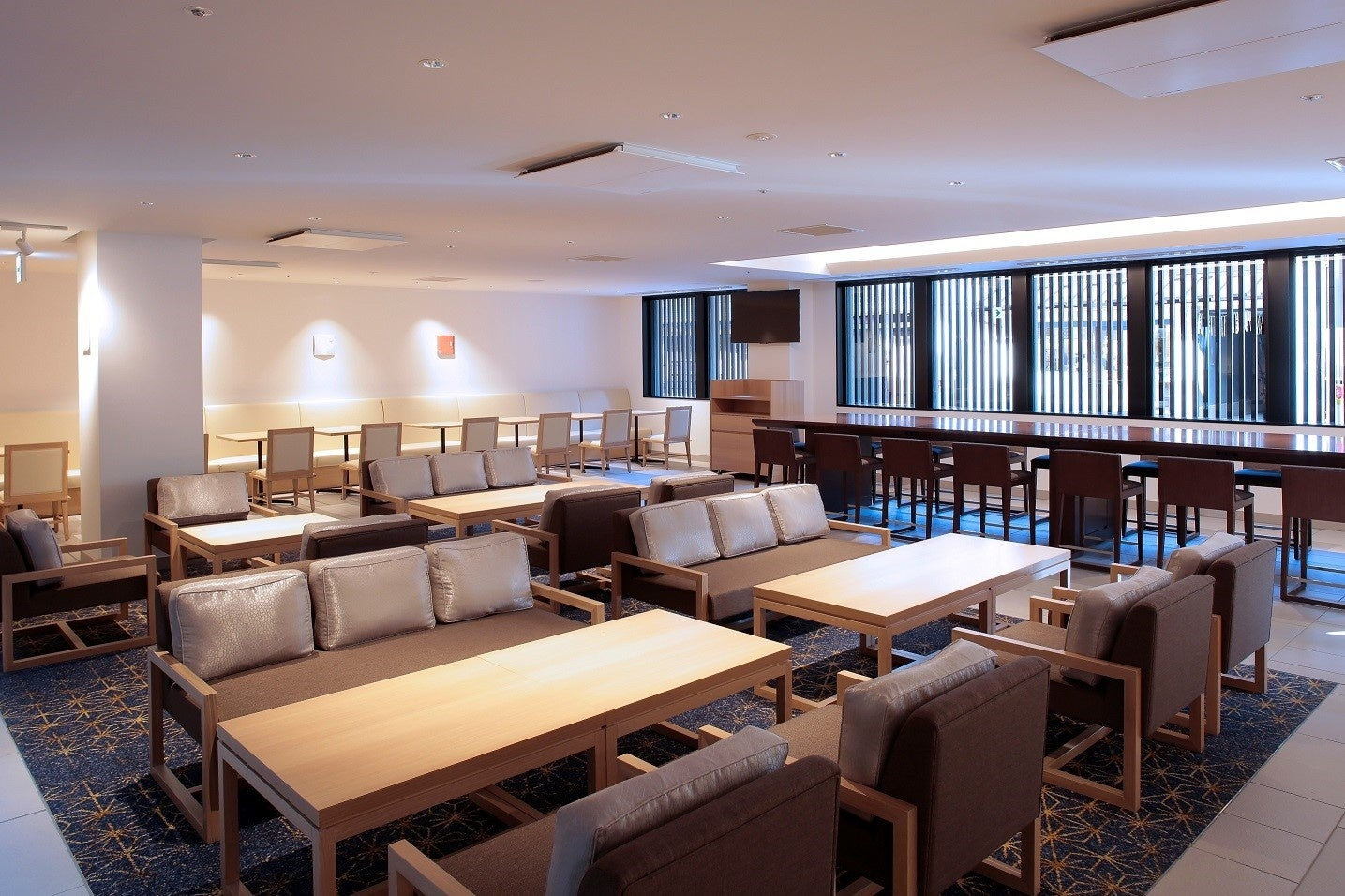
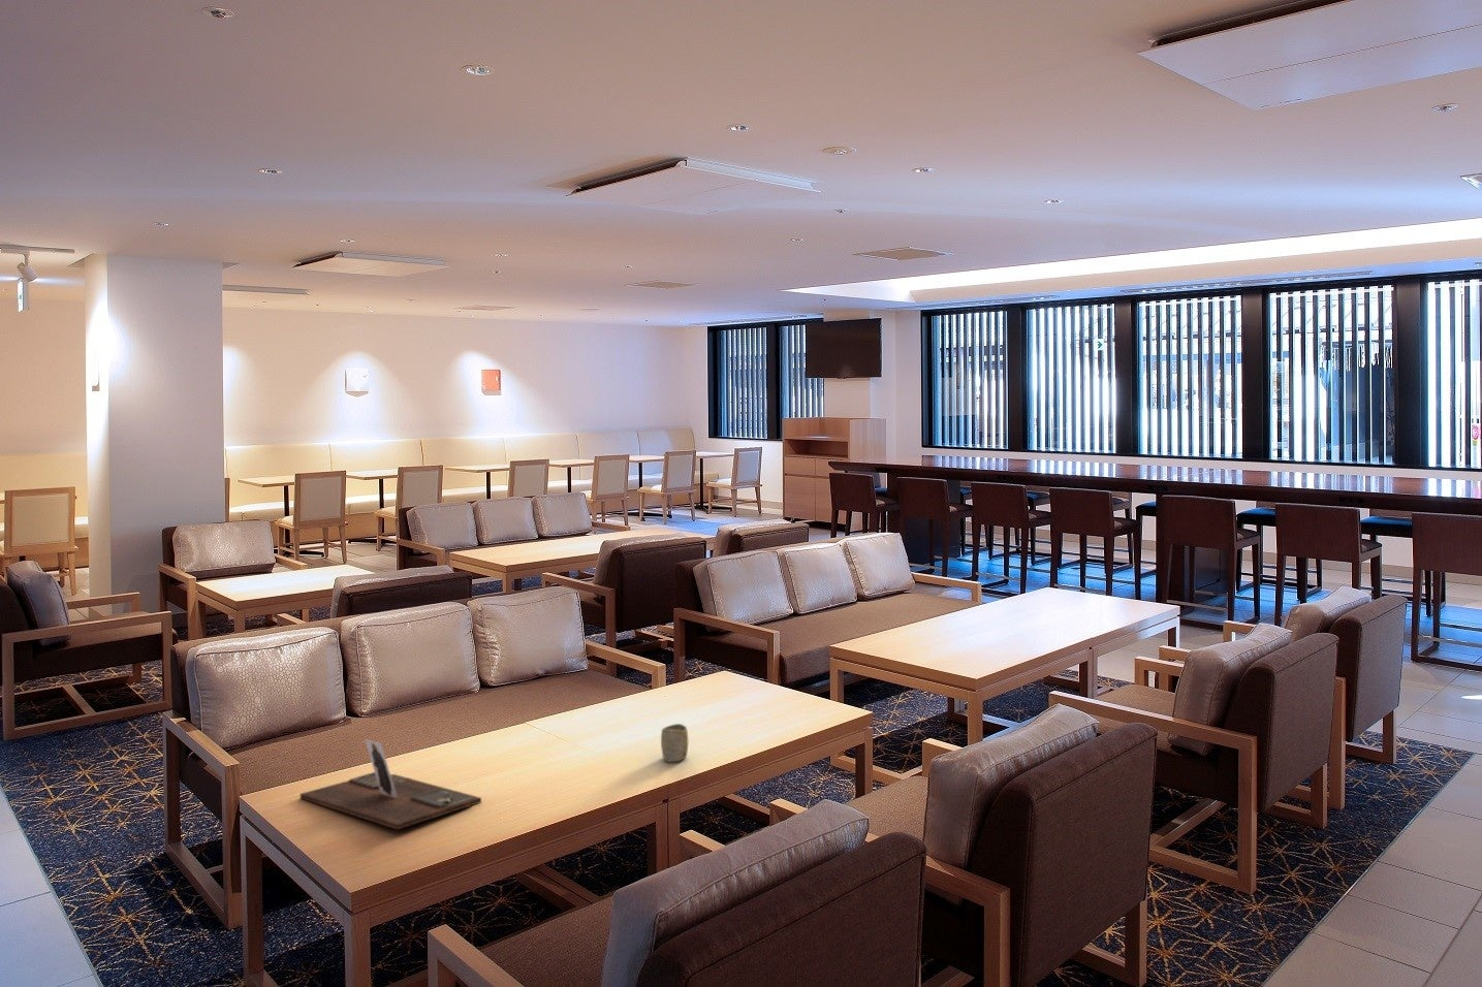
+ cup (674, 742)
+ decorative tray (388, 769)
